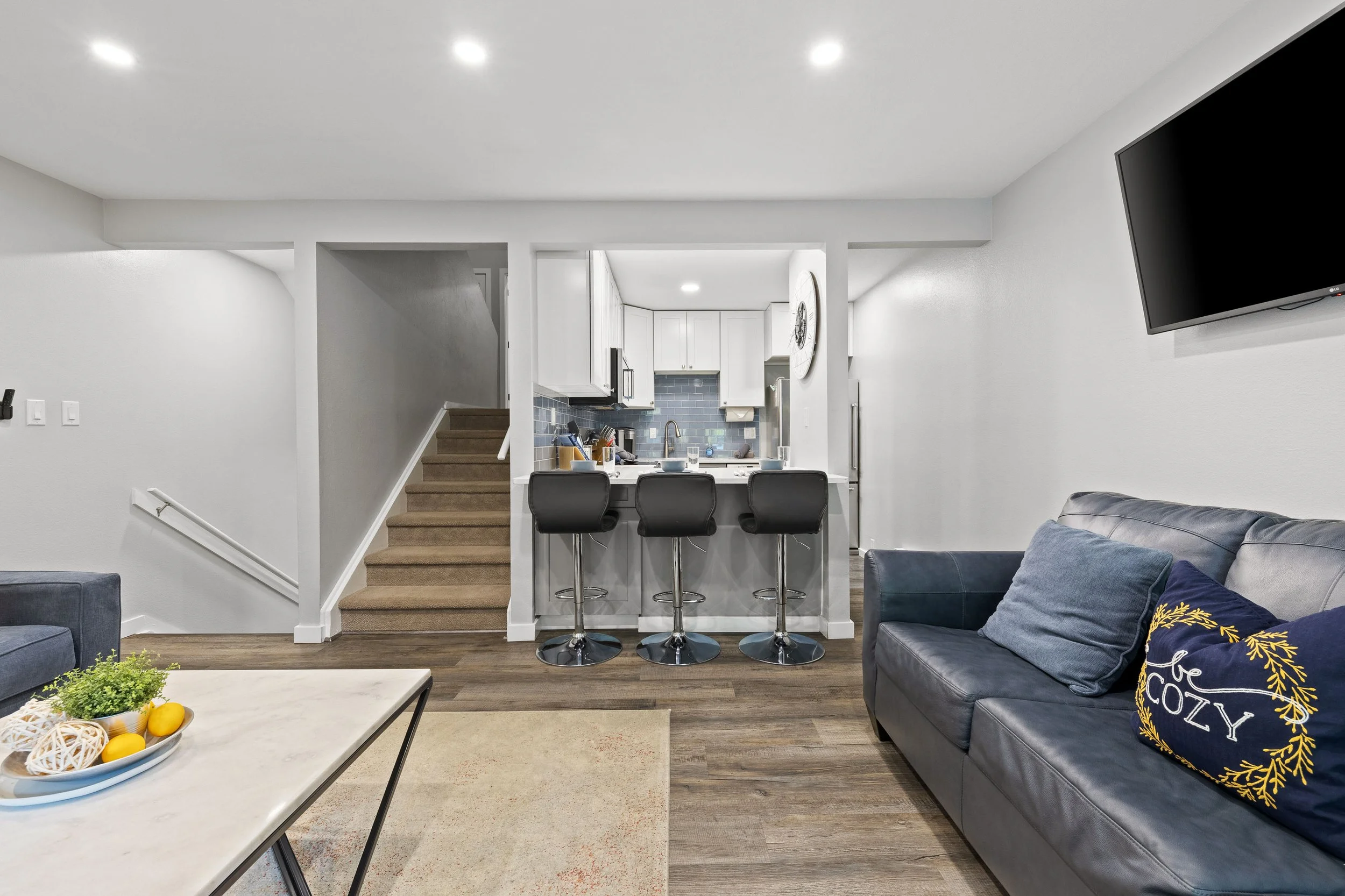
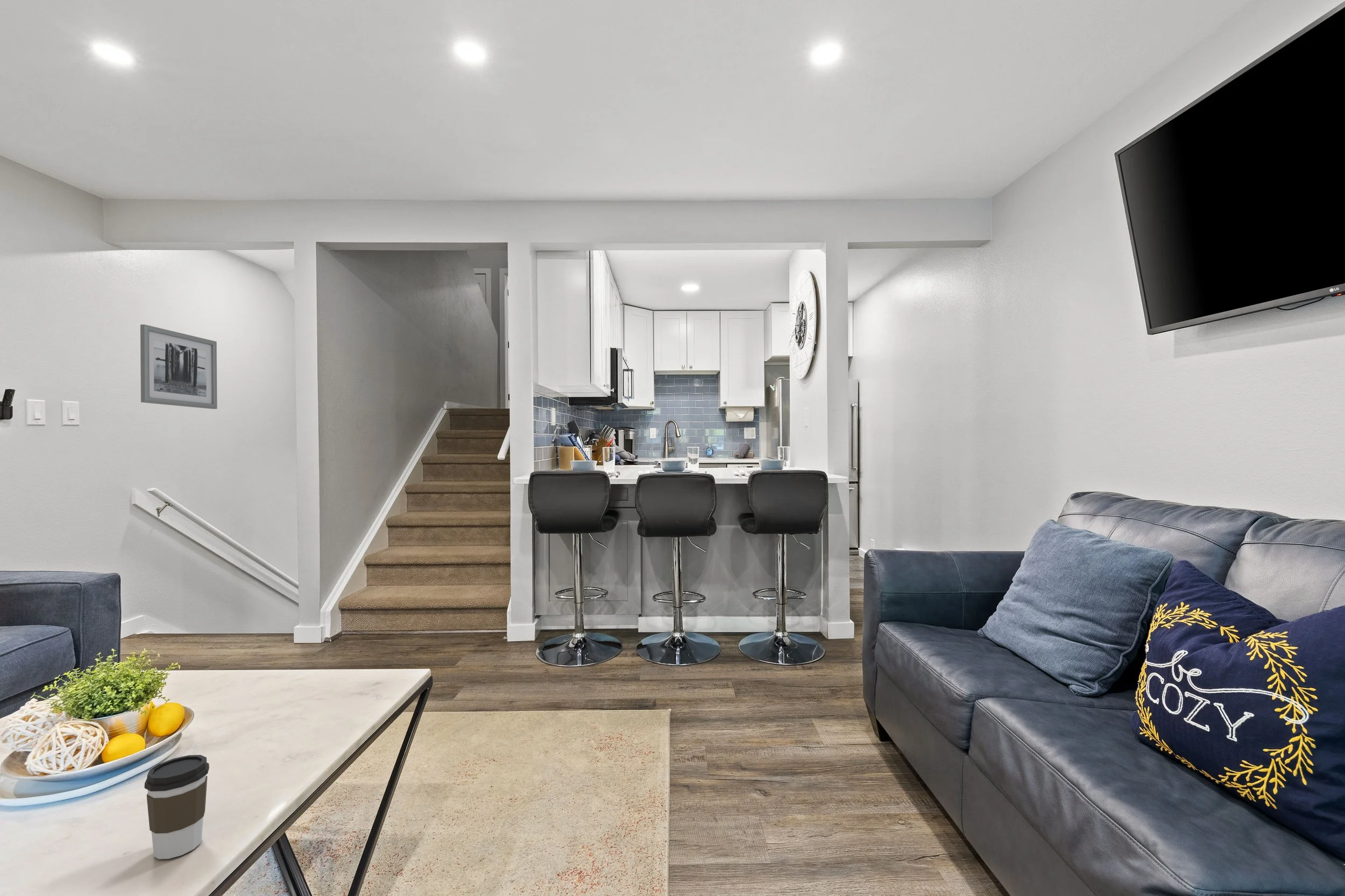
+ coffee cup (178, 806)
+ wall art (181, 369)
